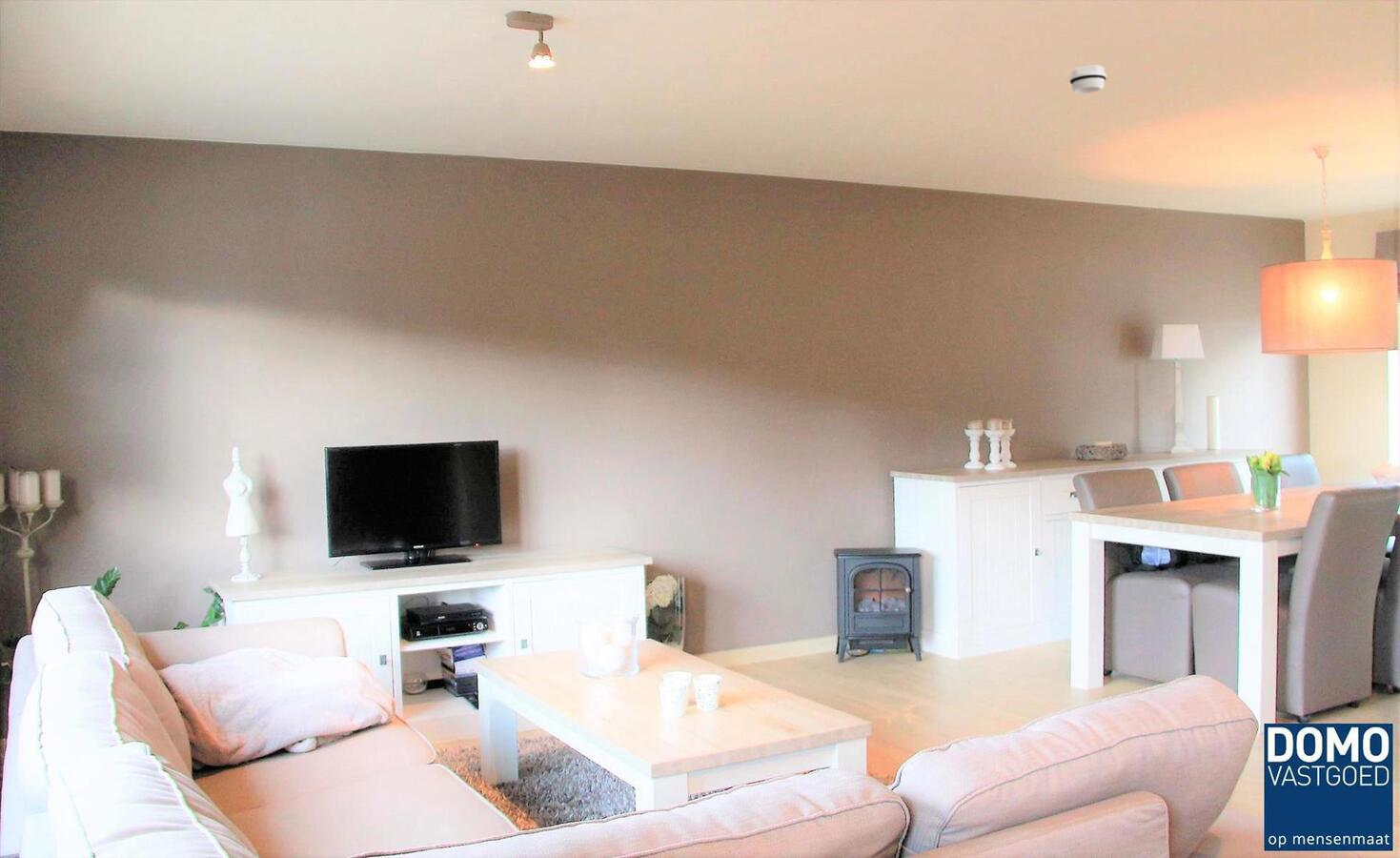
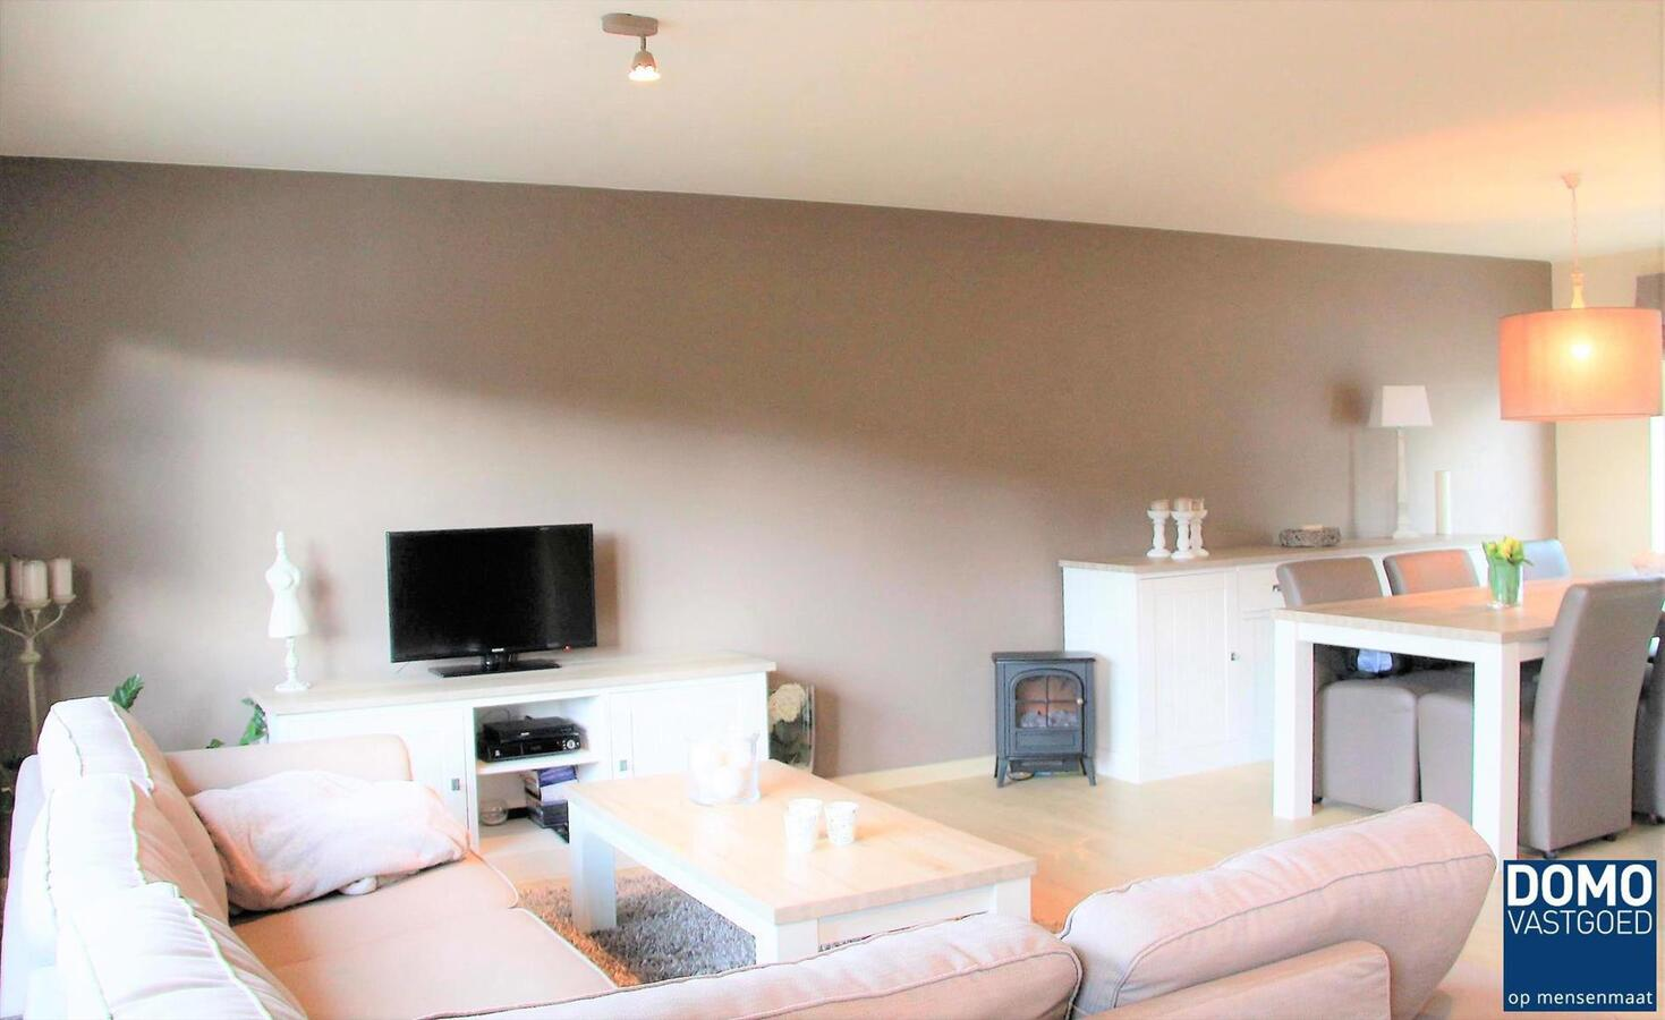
- smoke detector (1087, 79)
